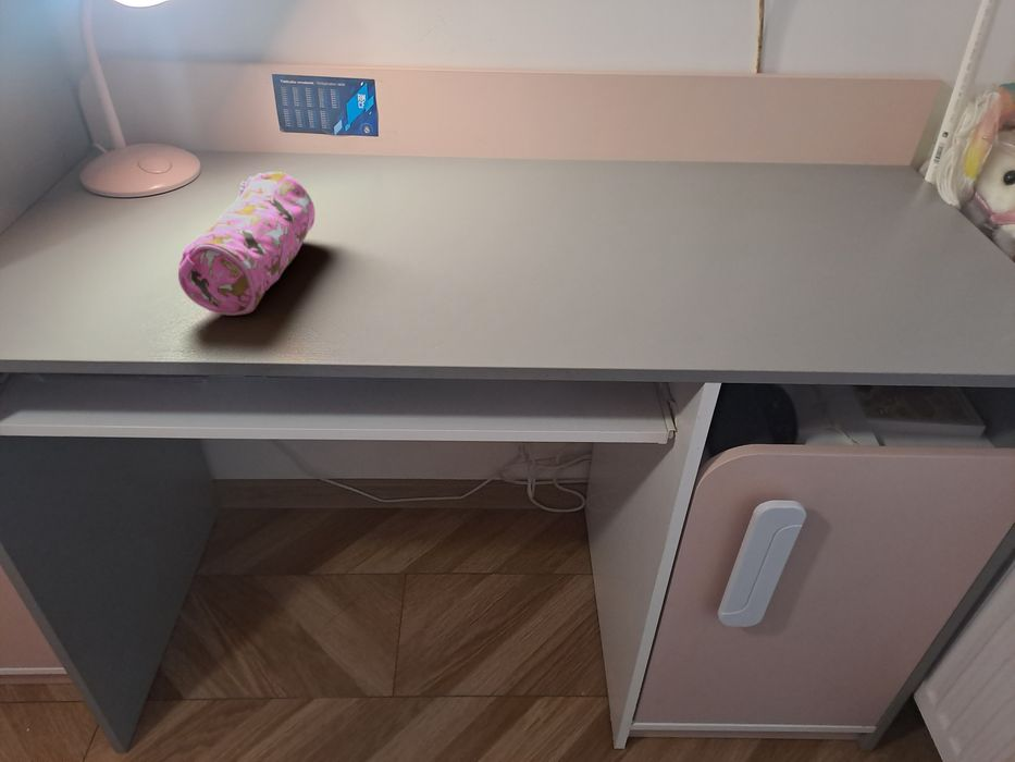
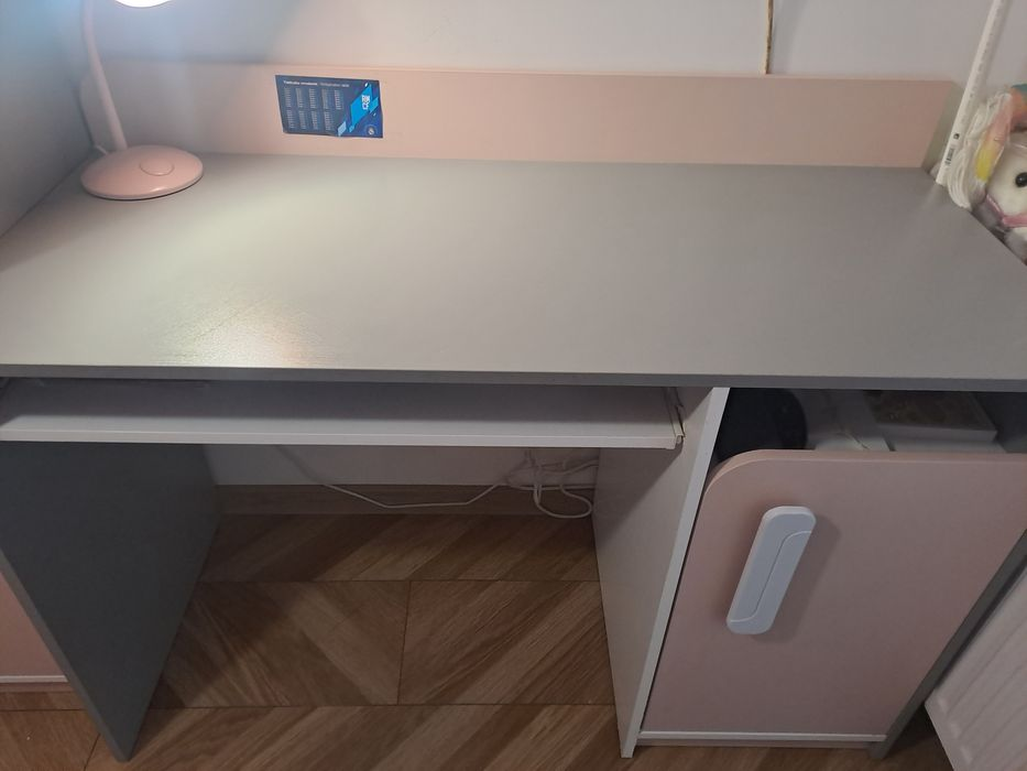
- pencil case (251, 239)
